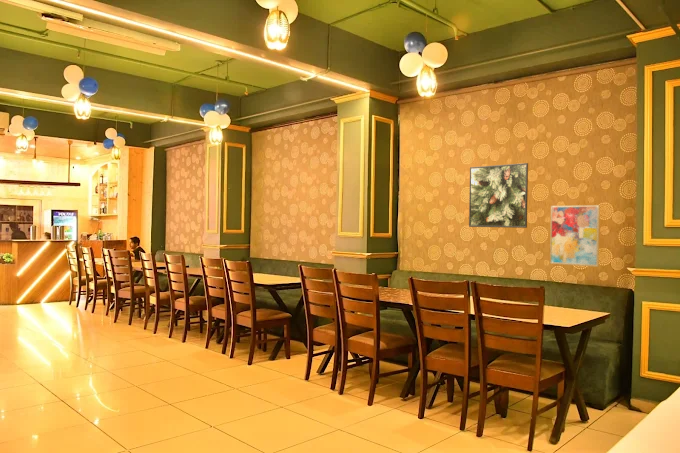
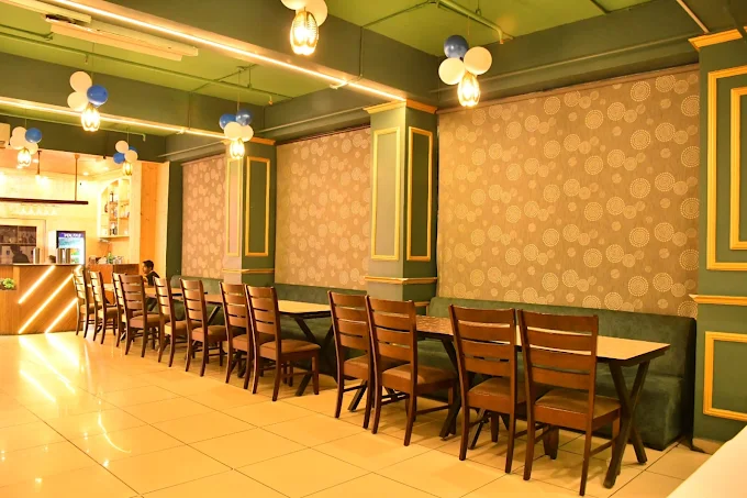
- wall art (574, 235)
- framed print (497, 196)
